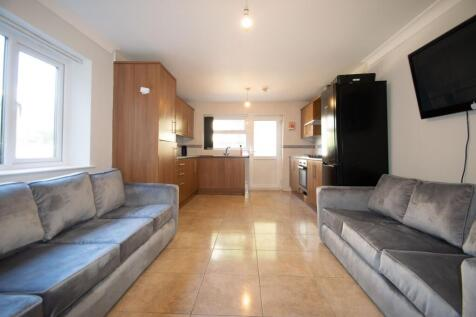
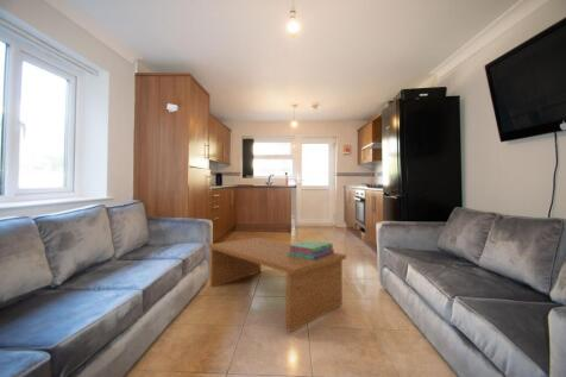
+ coffee table (272, 268)
+ stack of books (310, 249)
